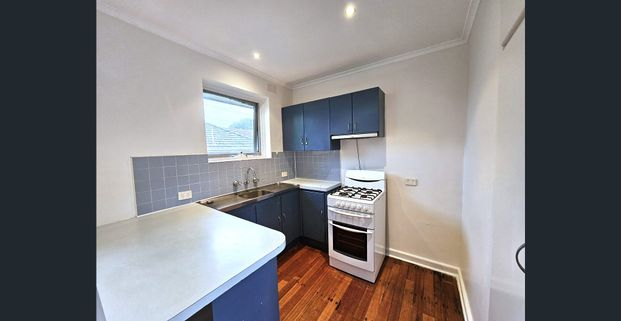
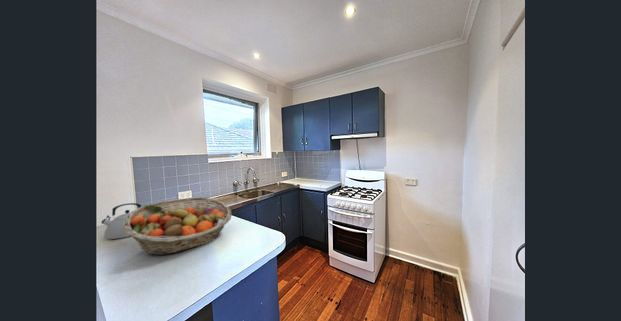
+ kettle (125, 218)
+ fruit basket (184, 221)
